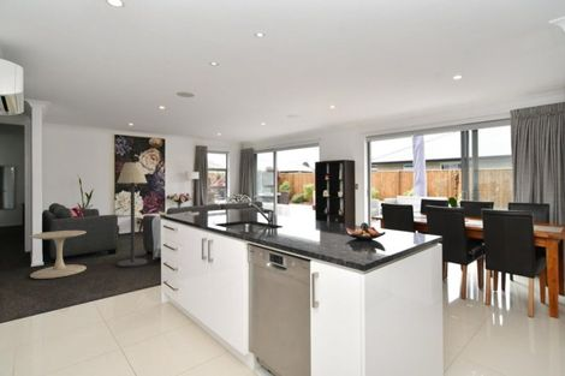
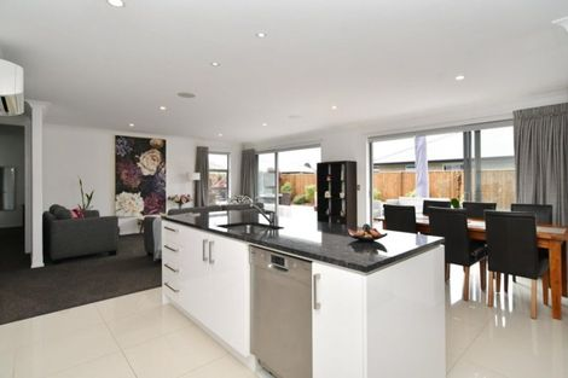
- side table (59, 252)
- floor lamp (132, 213)
